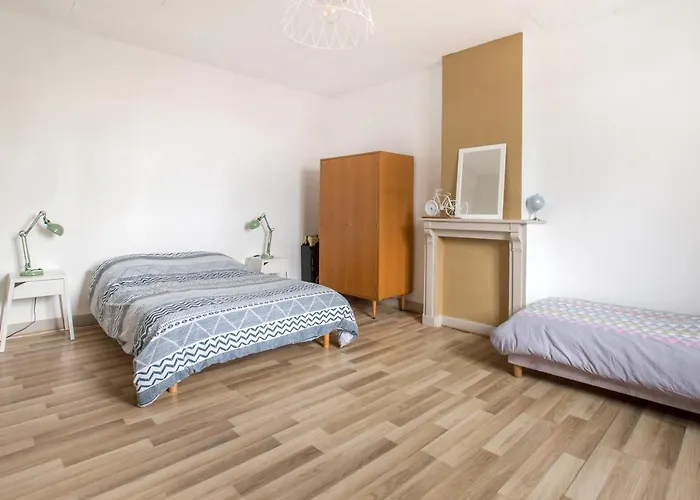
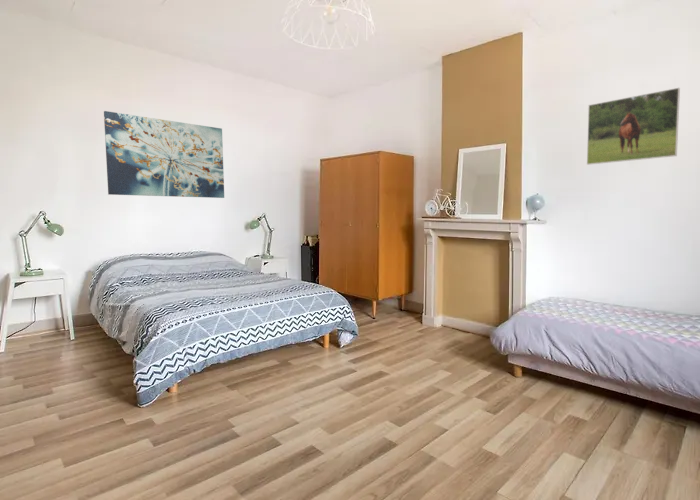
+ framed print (630, 129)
+ wall art (169, 158)
